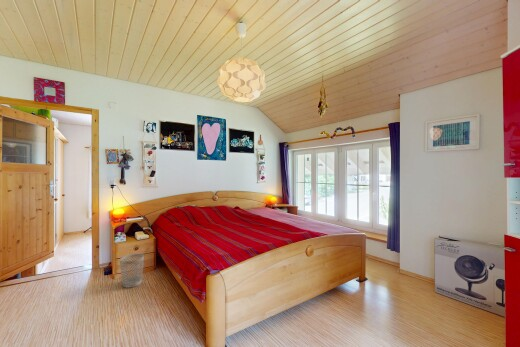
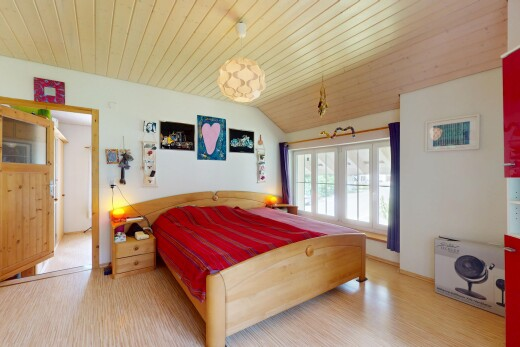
- wastebasket (132, 270)
